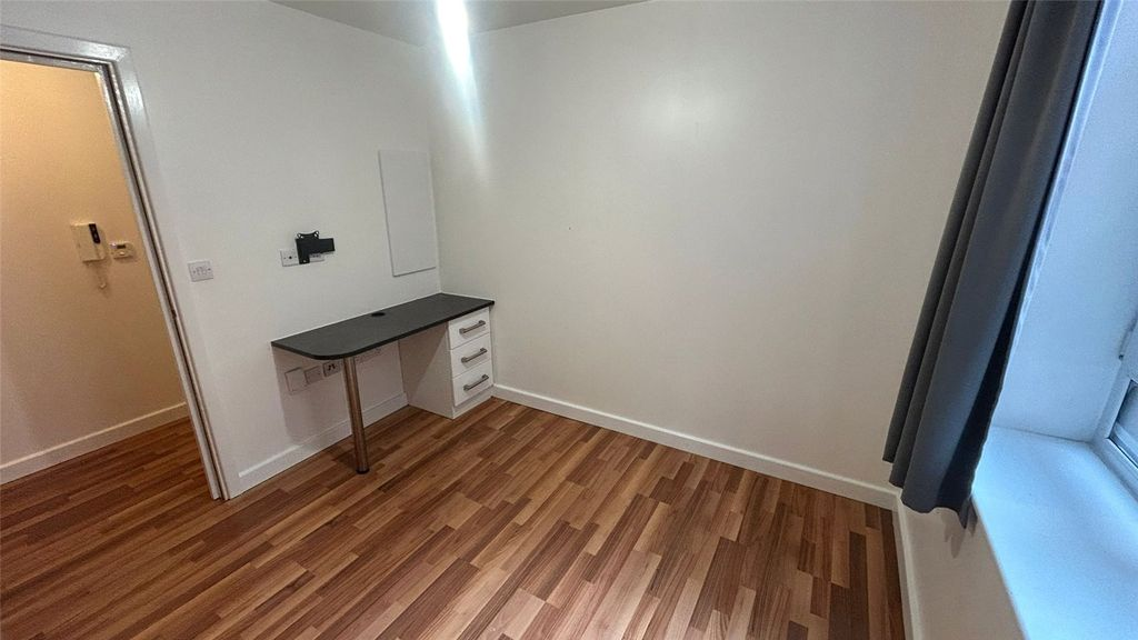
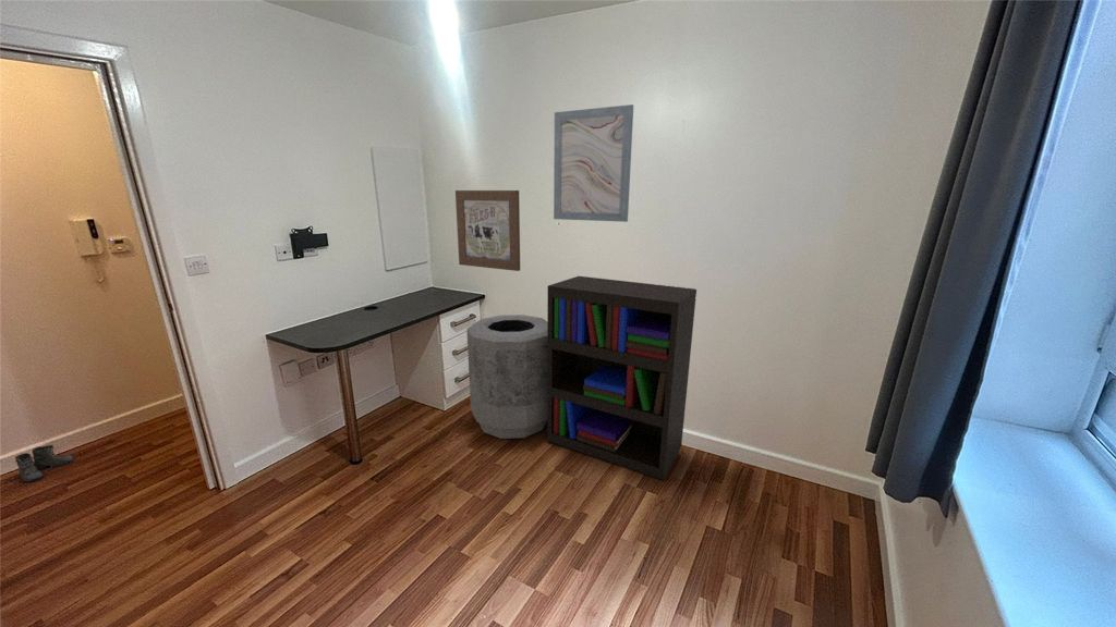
+ boots (39, 462)
+ trash can (512, 373)
+ wall art (487, 230)
+ bookshelf (617, 369)
+ wall art (591, 165)
